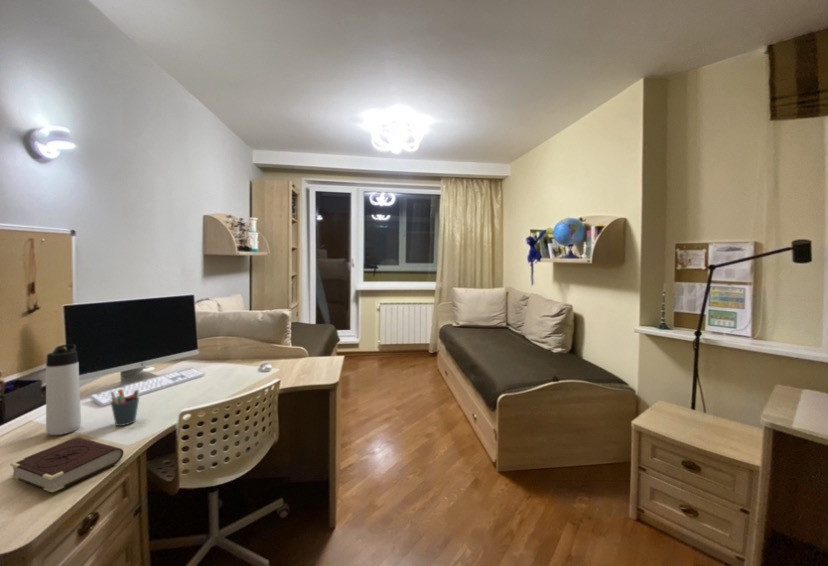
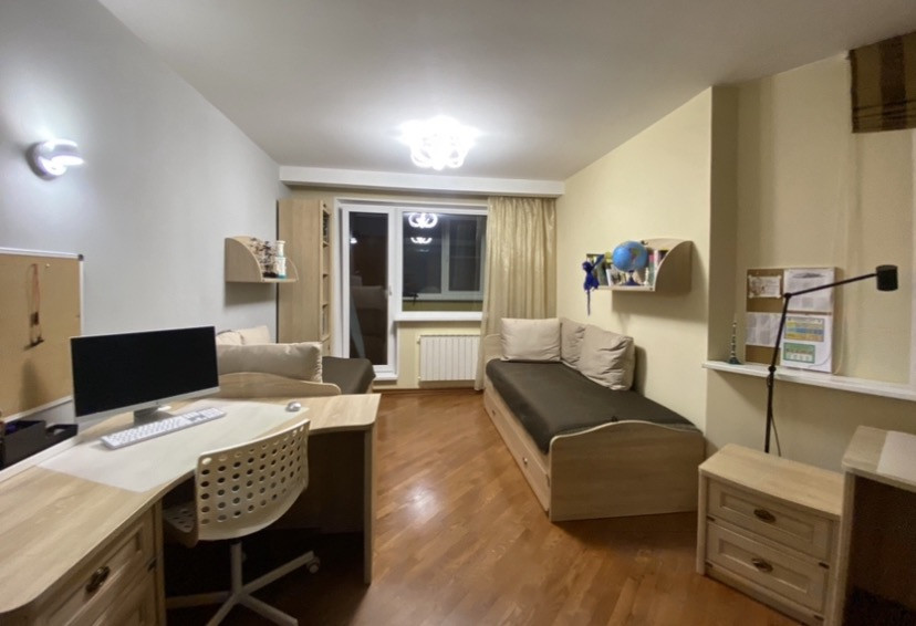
- thermos bottle (64, 387)
- pen holder (125, 405)
- book (69, 460)
